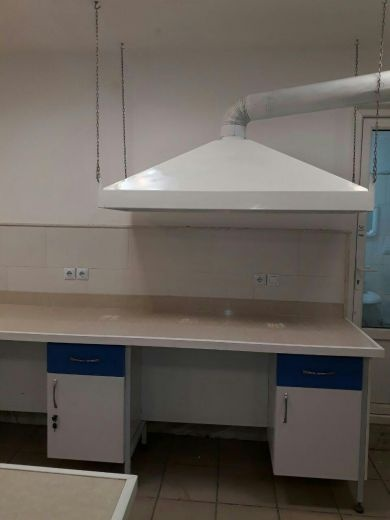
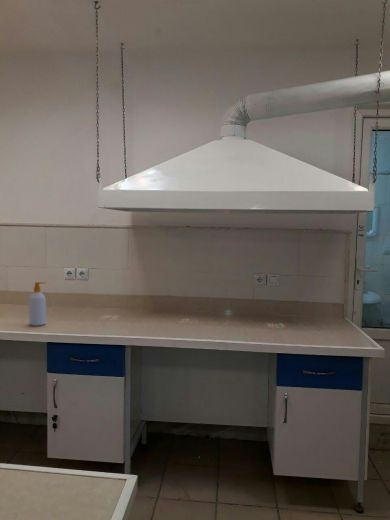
+ soap bottle (38, 303)
